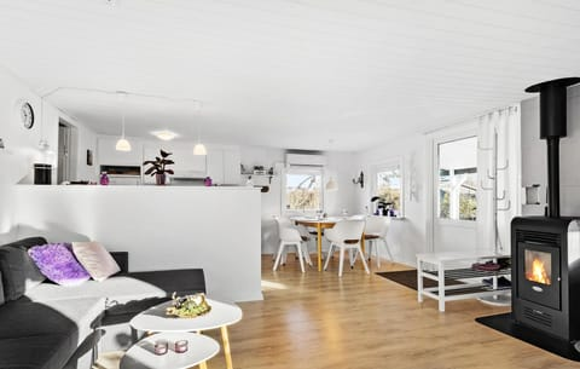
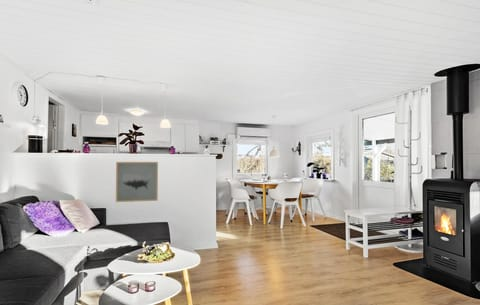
+ wall art (137, 181)
